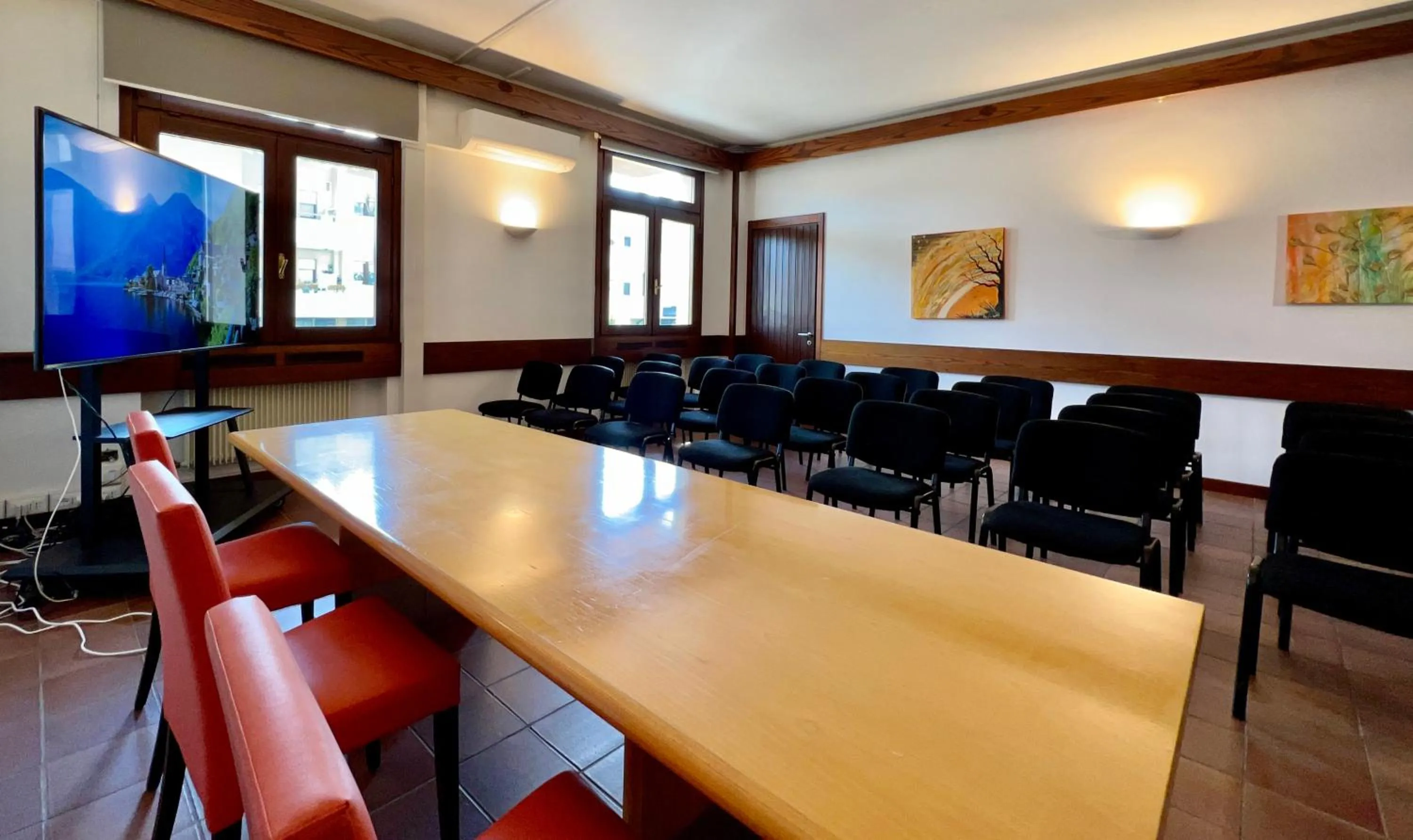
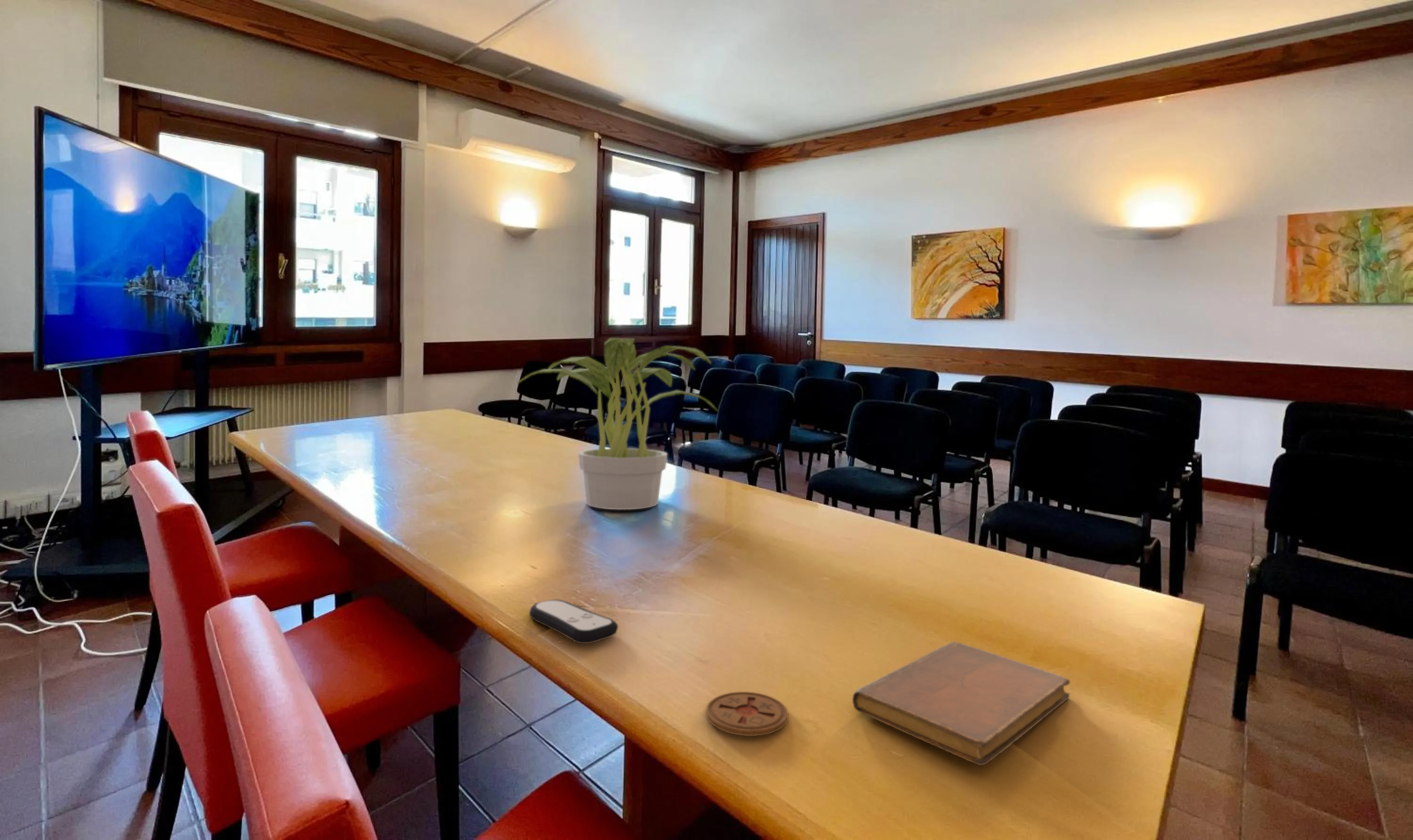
+ potted plant (621, 422)
+ notebook (964, 693)
+ coaster (747, 712)
+ remote control (570, 619)
